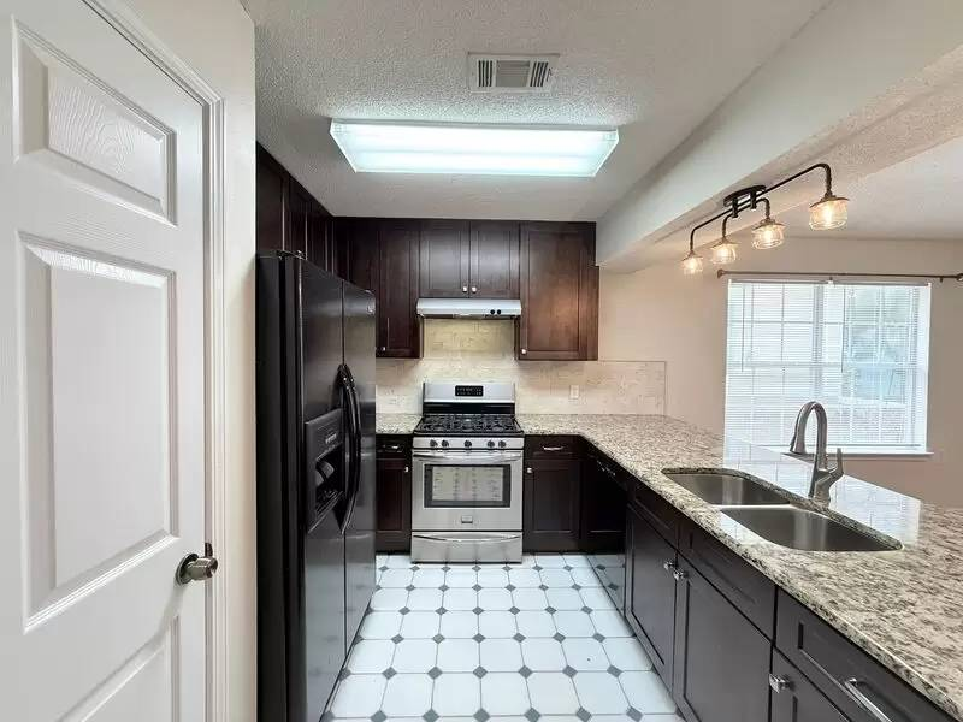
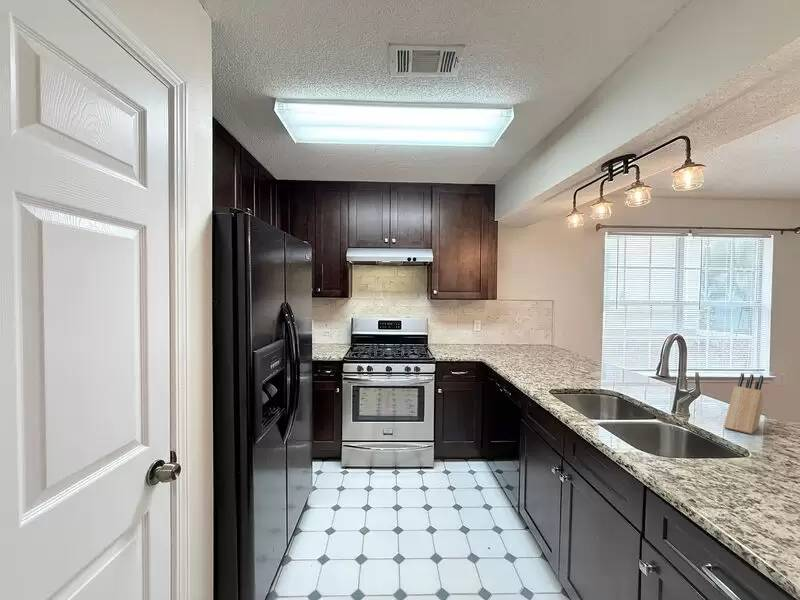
+ knife block (745, 401)
